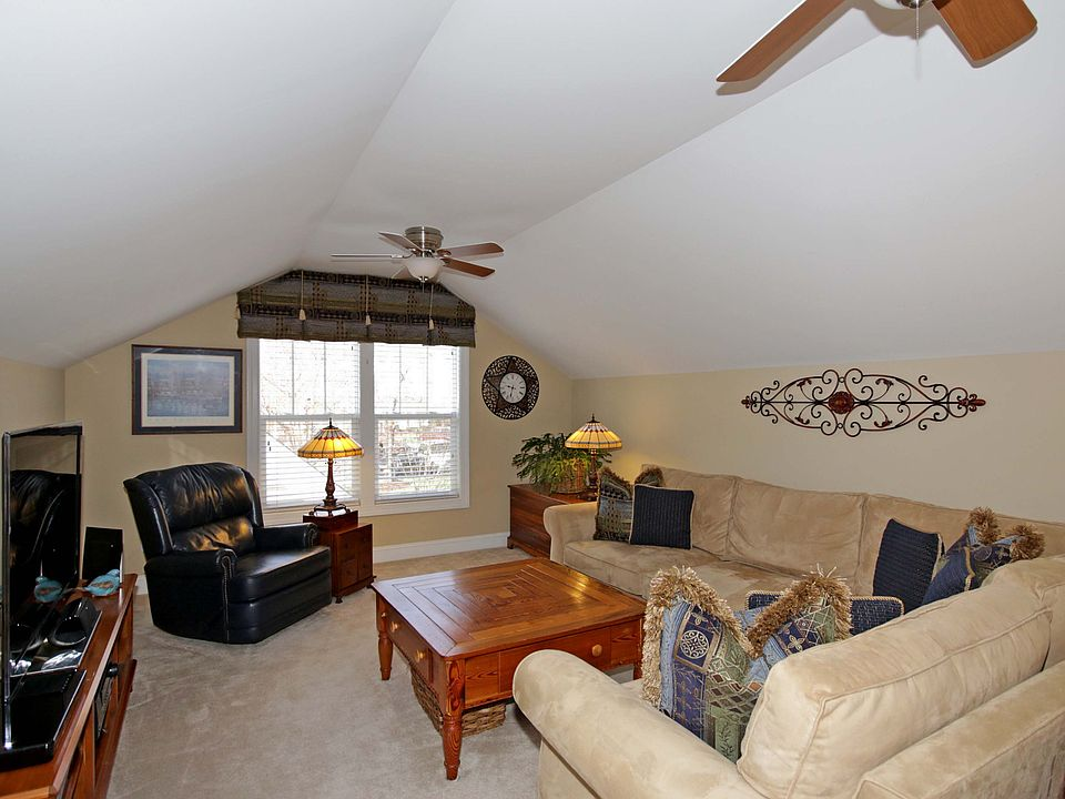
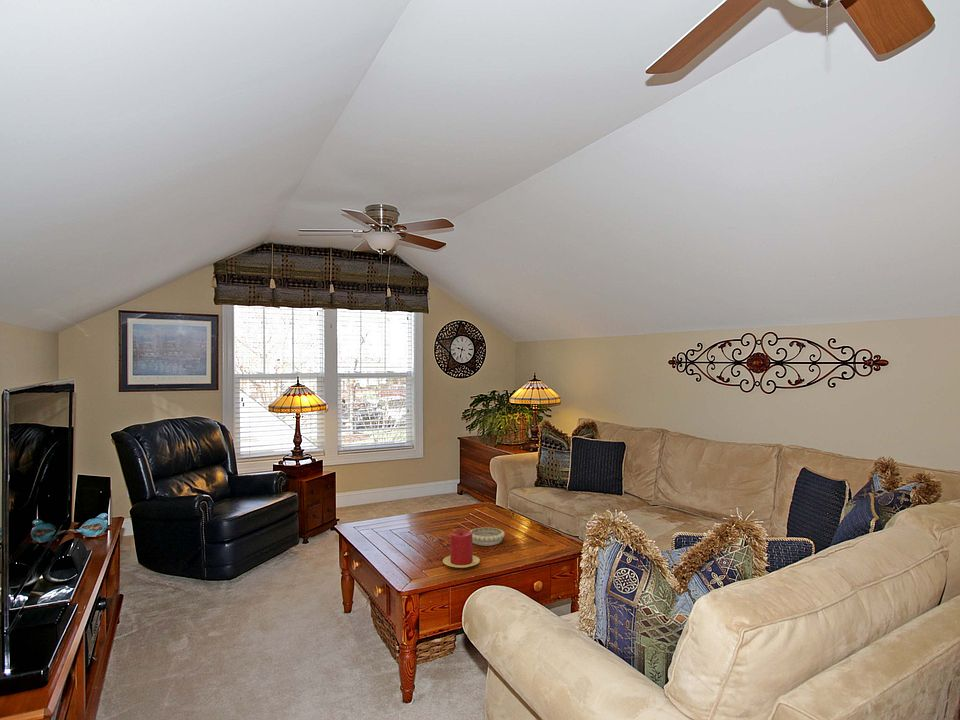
+ decorative bowl (486, 536)
+ candle (461, 548)
